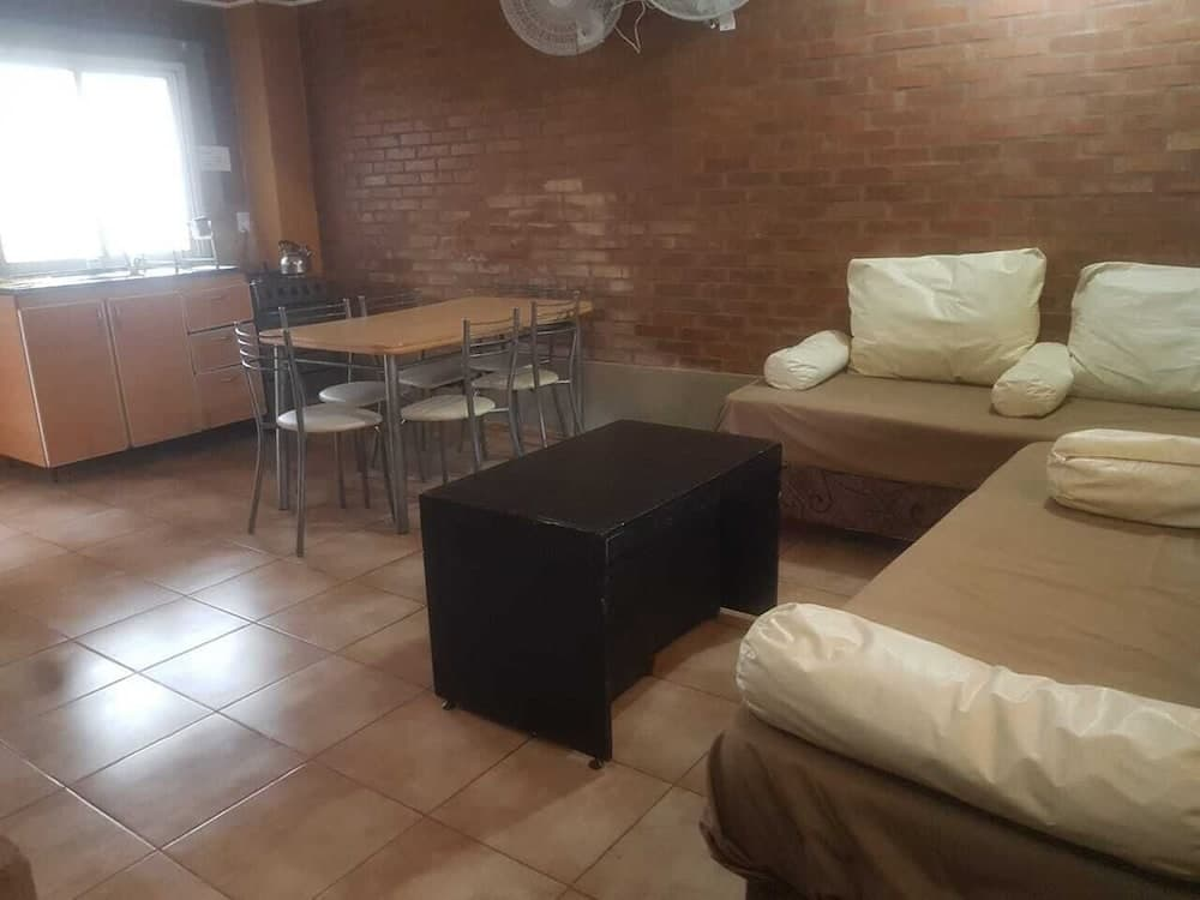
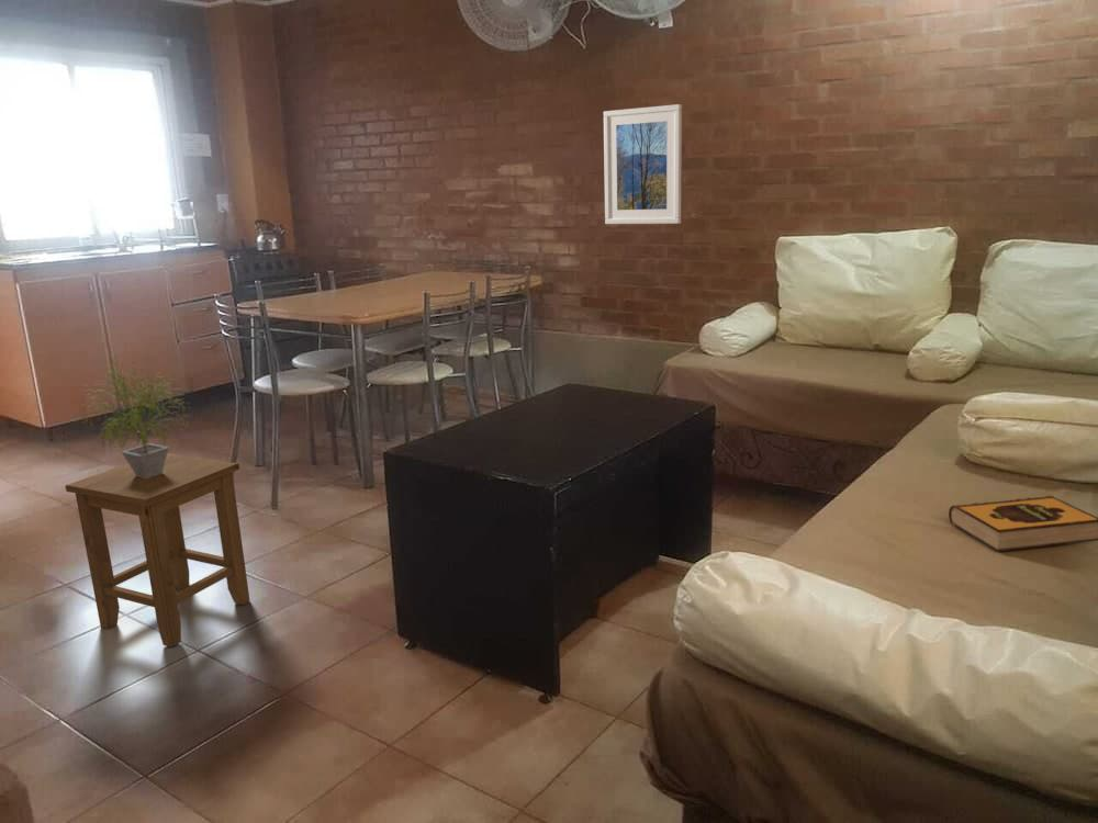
+ hardback book (1022, 520)
+ potted plant (138, 417)
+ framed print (641, 167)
+ stool (166, 544)
